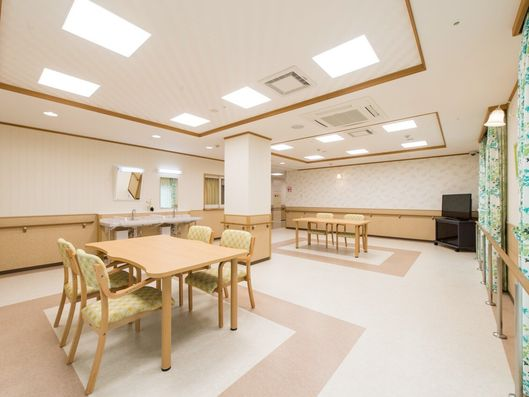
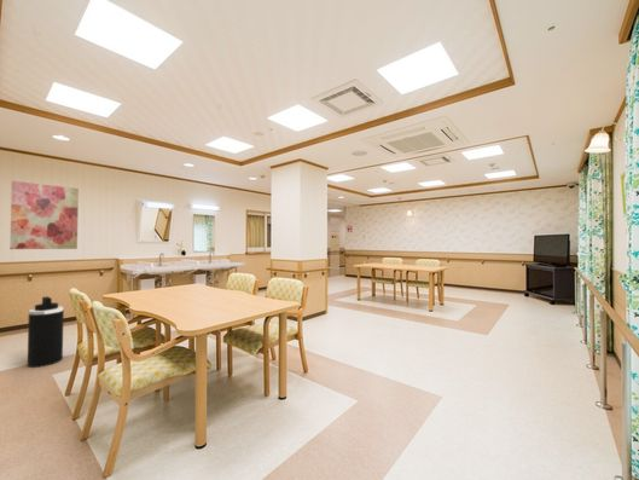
+ wall art (46, 216)
+ trash can (46, 329)
